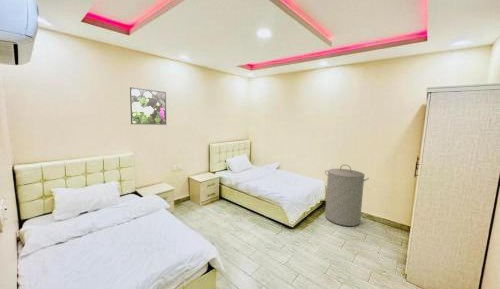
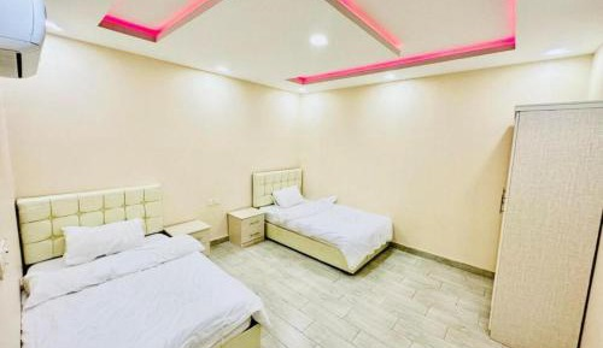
- laundry hamper (344, 191)
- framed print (149, 107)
